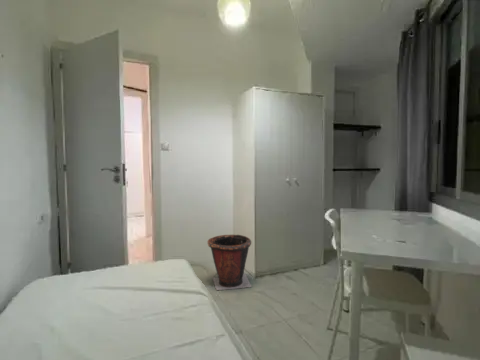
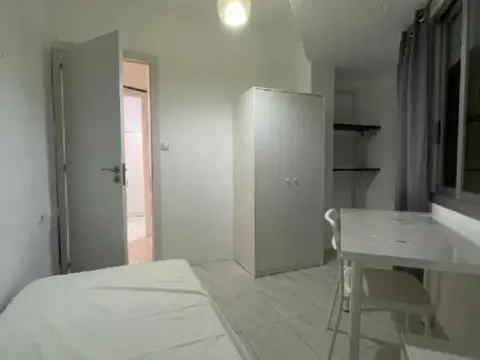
- waste bin (231, 259)
